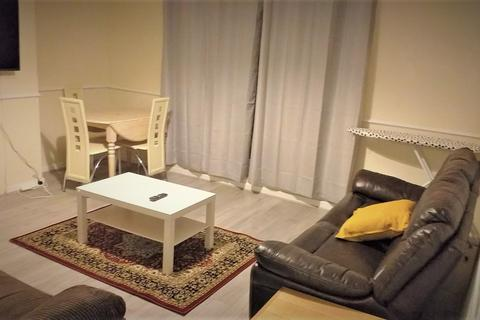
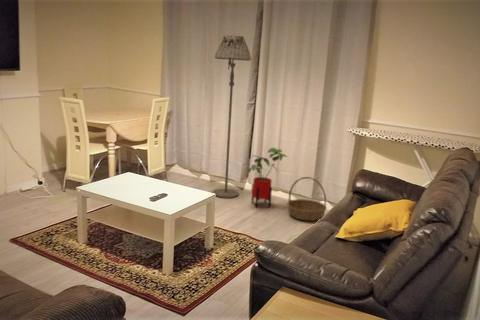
+ basket (305, 199)
+ house plant (264, 177)
+ floor lamp (229, 117)
